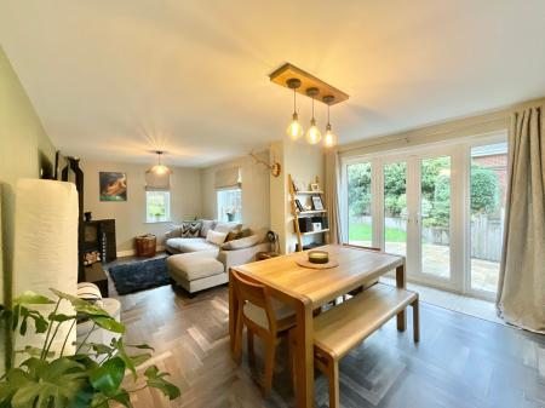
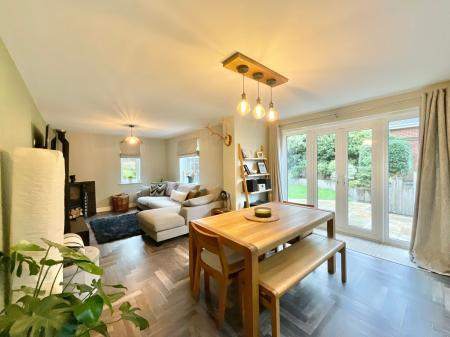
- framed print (113, 186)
